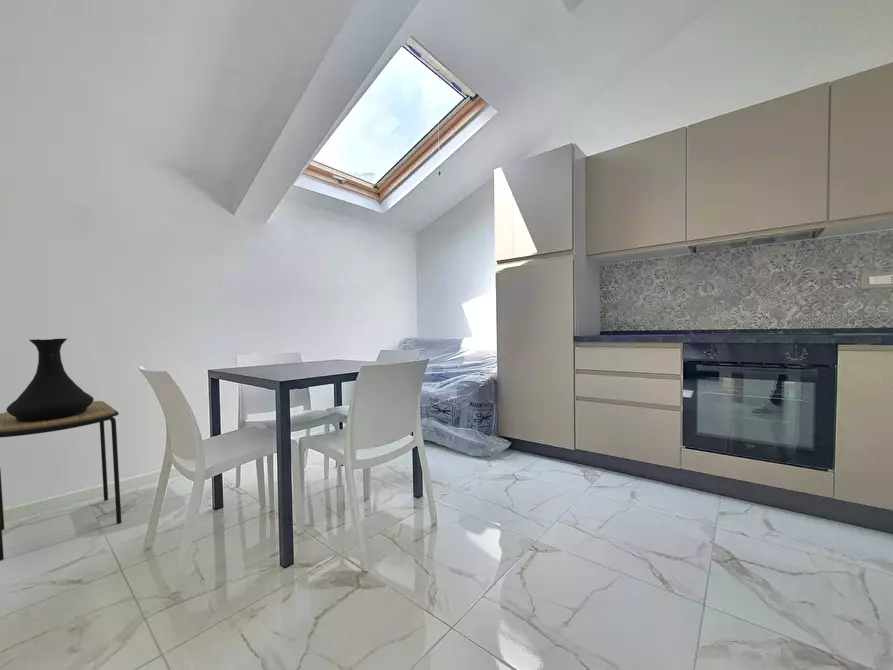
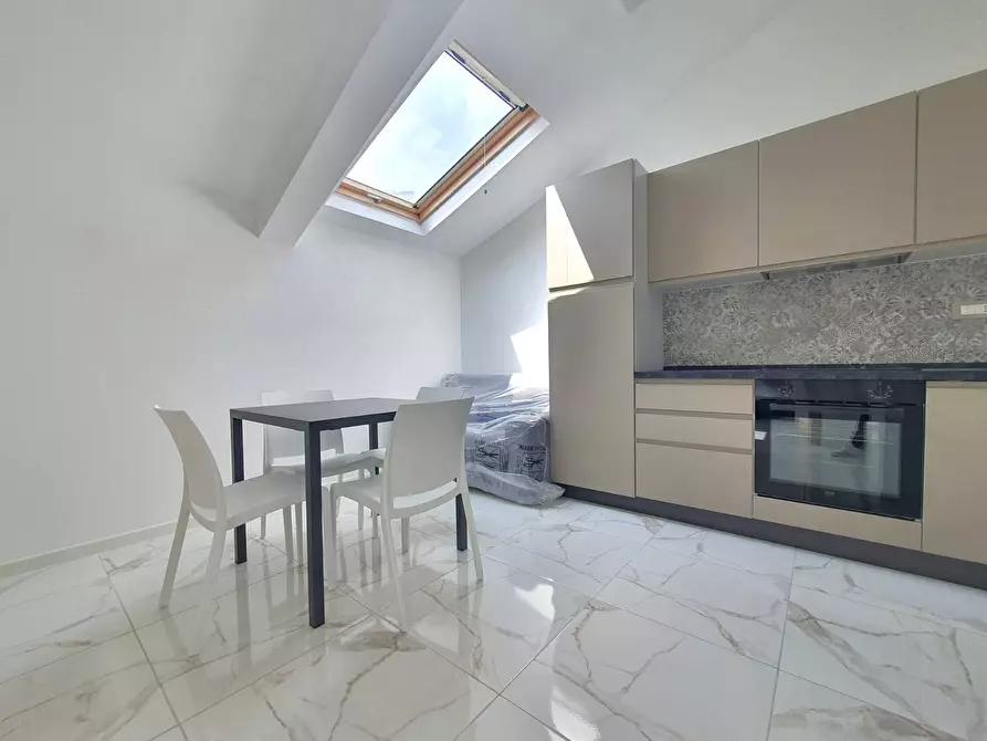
- side table (51, 431)
- vase (50, 377)
